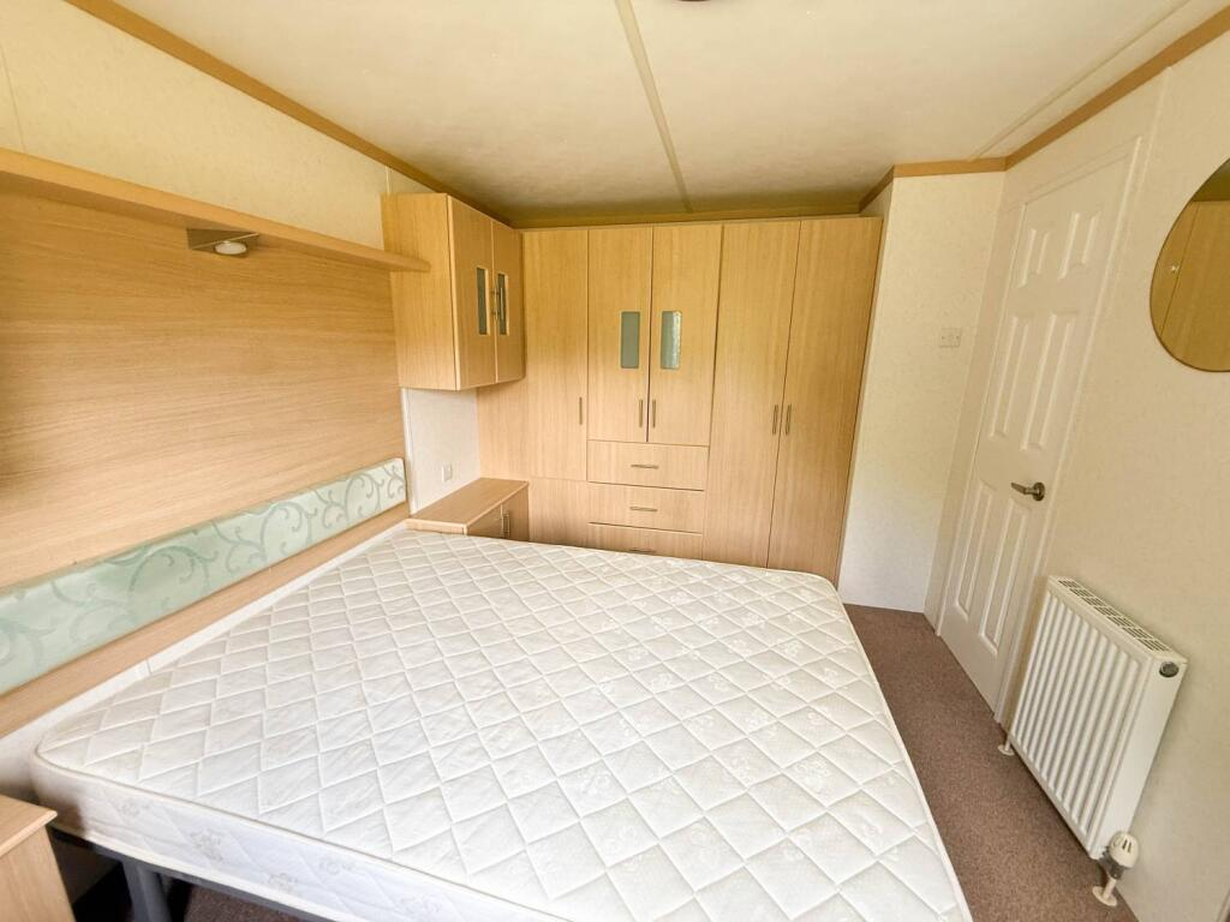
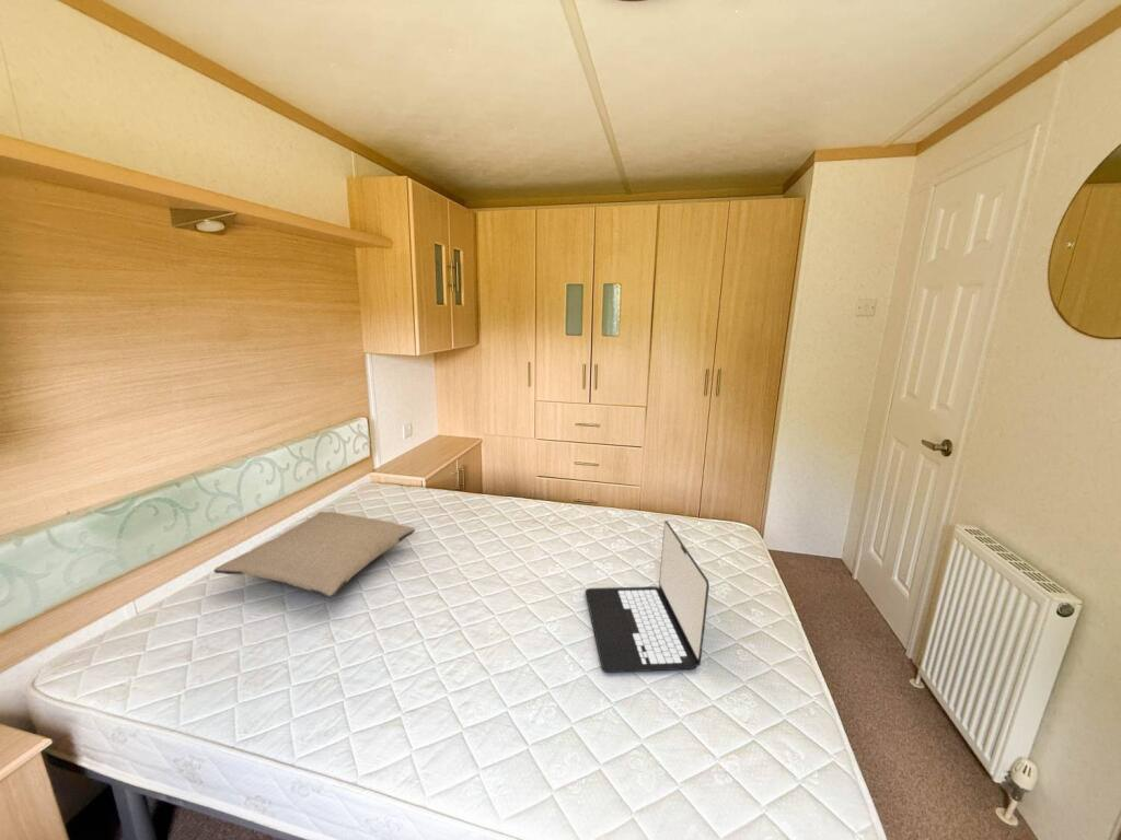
+ pillow (324, 549)
+ laptop (637, 587)
